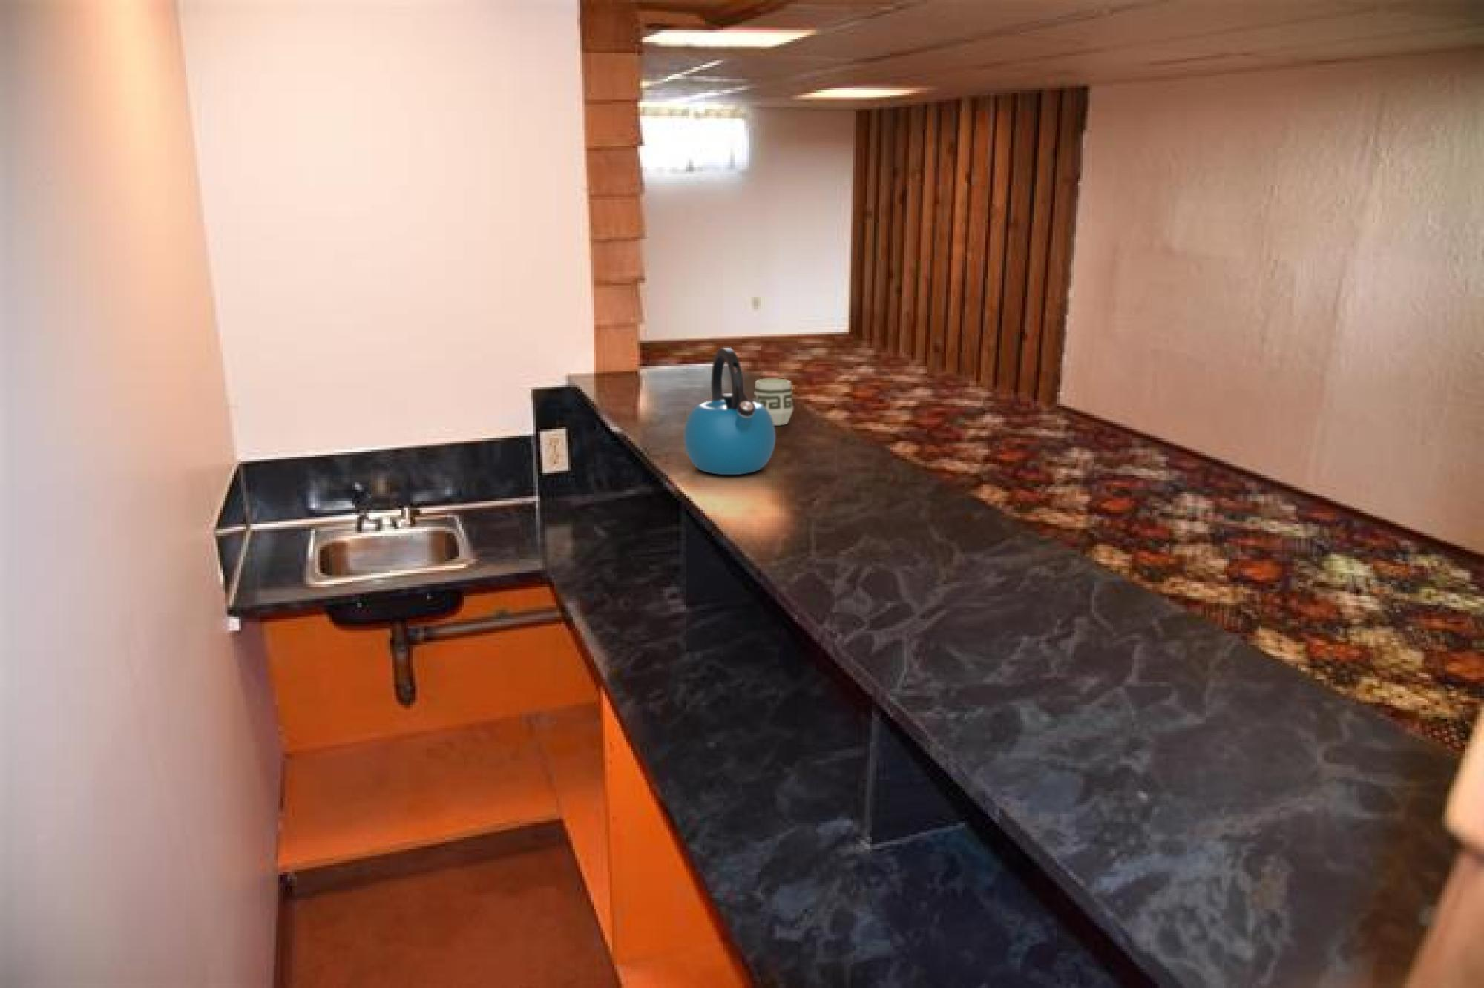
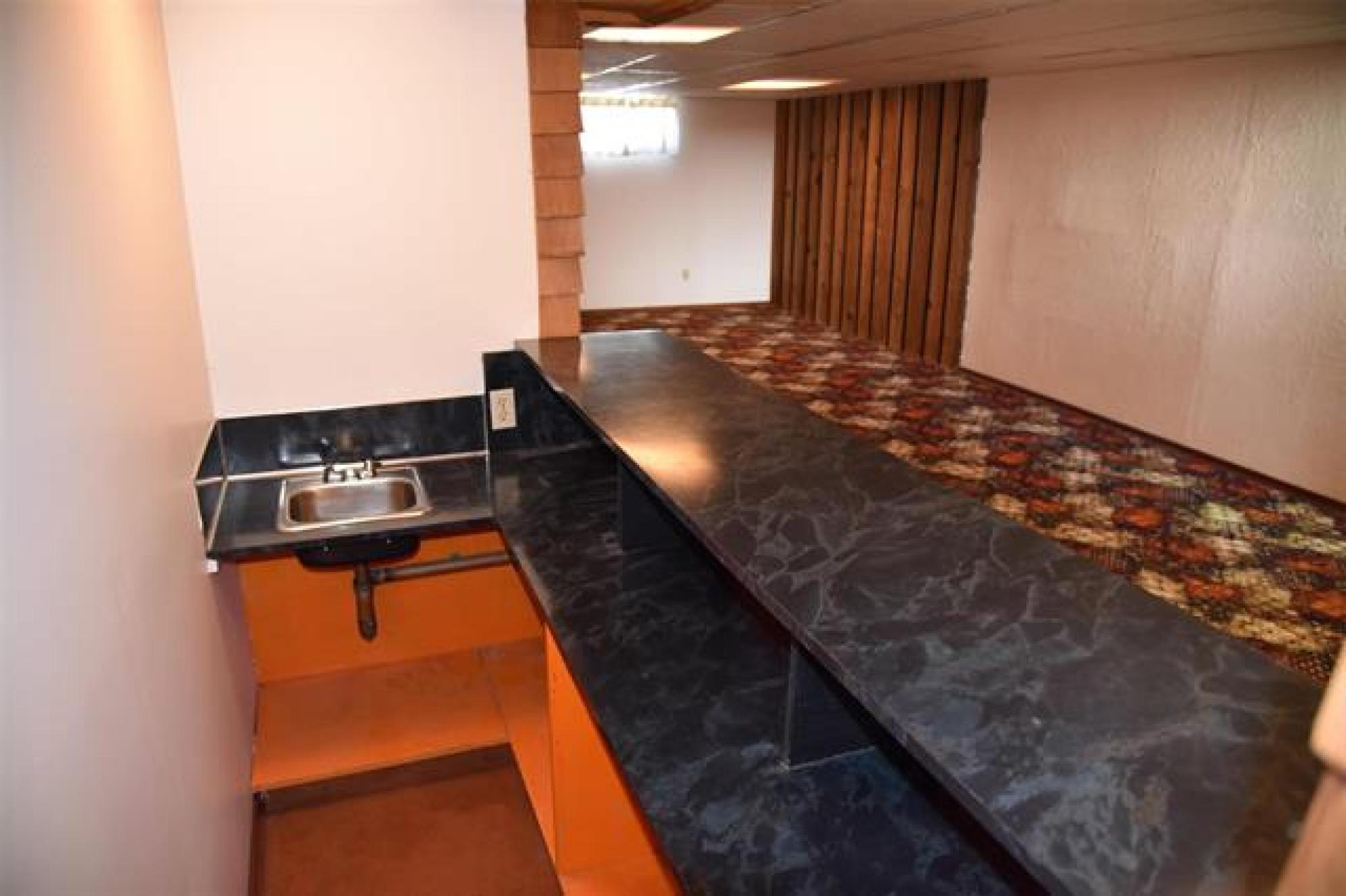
- cup (773, 401)
- kettle (731, 410)
